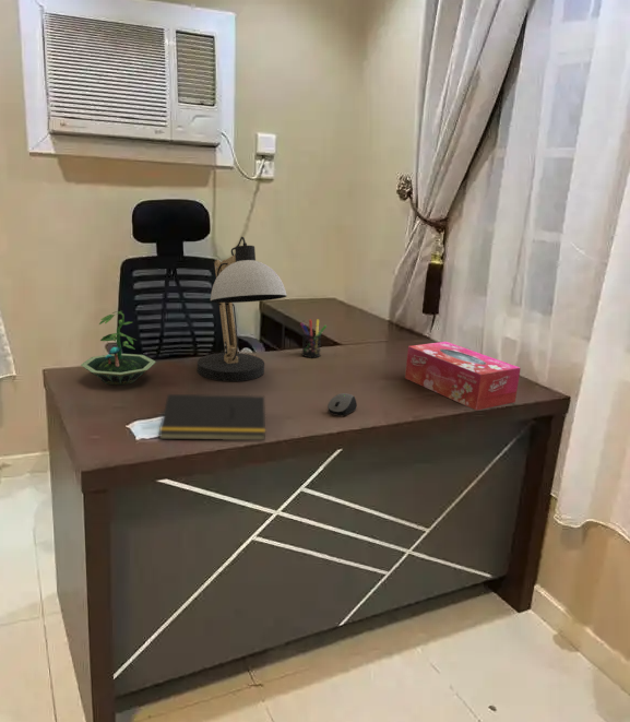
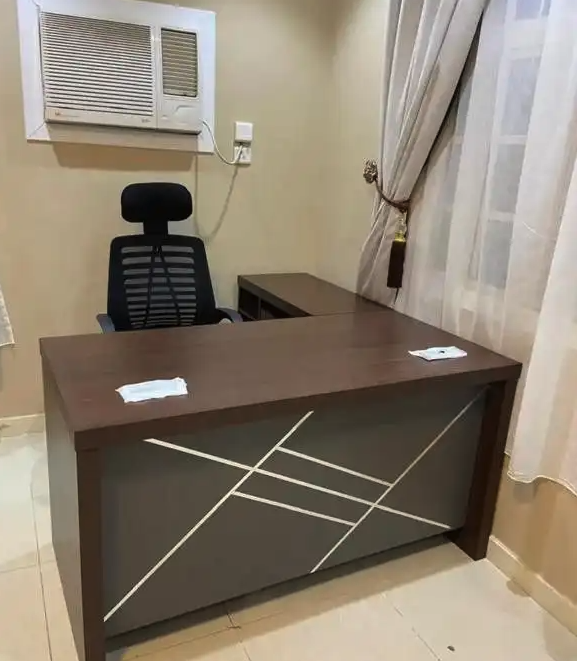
- computer mouse (343, 403)
- pen holder (313, 336)
- tissue box (460, 372)
- terrarium (118, 327)
- desk lamp (234, 306)
- notepad (214, 416)
